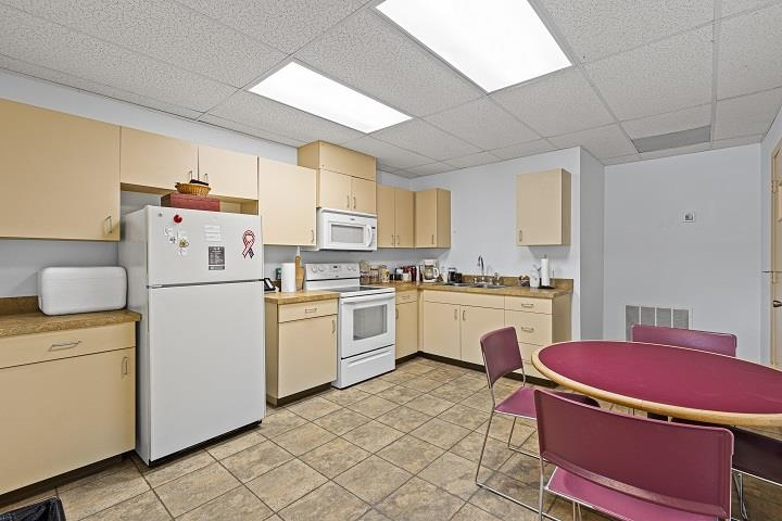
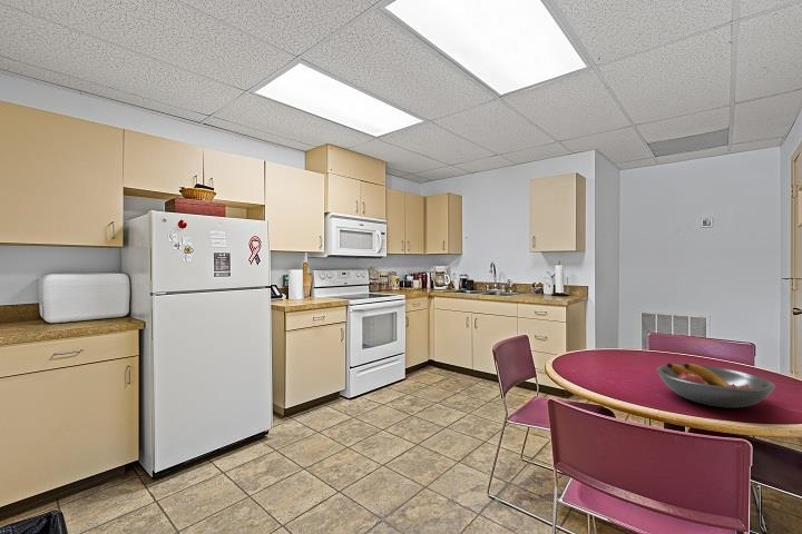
+ fruit bowl (711, 384)
